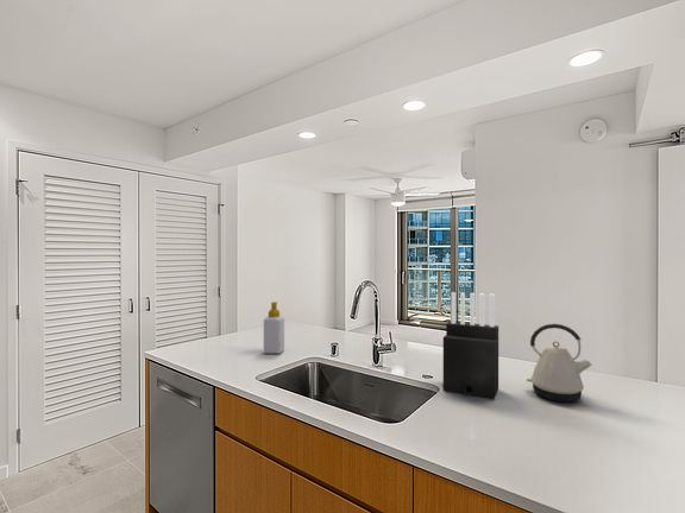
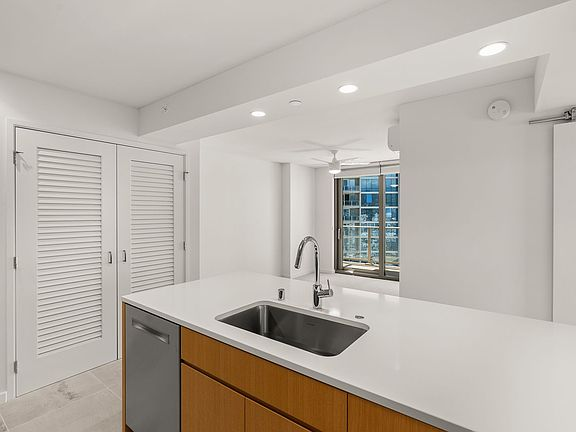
- kettle (558, 360)
- soap bottle (274, 327)
- knife block (470, 342)
